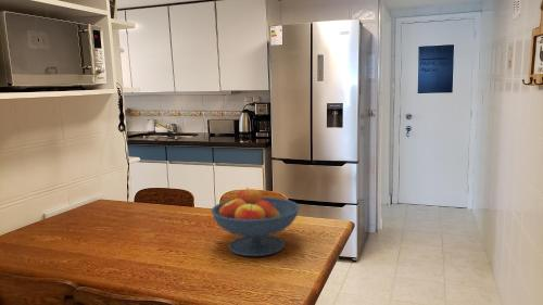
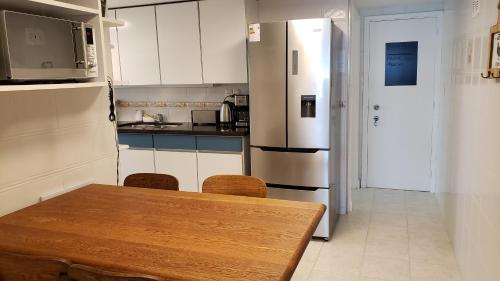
- fruit bowl (255, 219)
